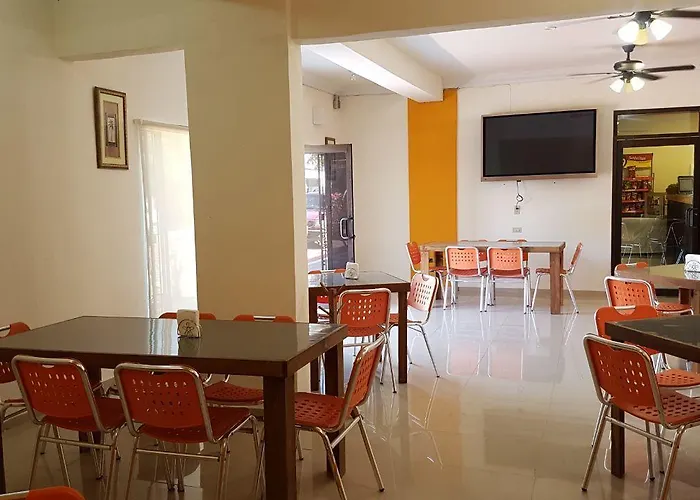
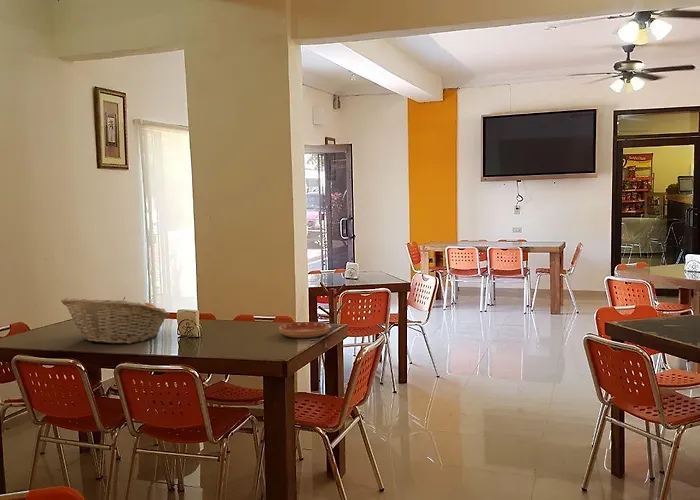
+ fruit basket (116, 316)
+ saucer (304, 330)
